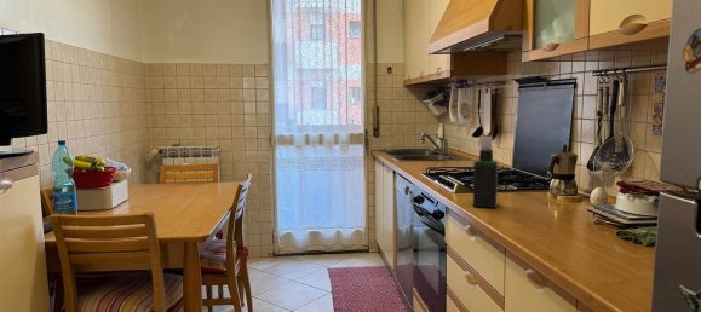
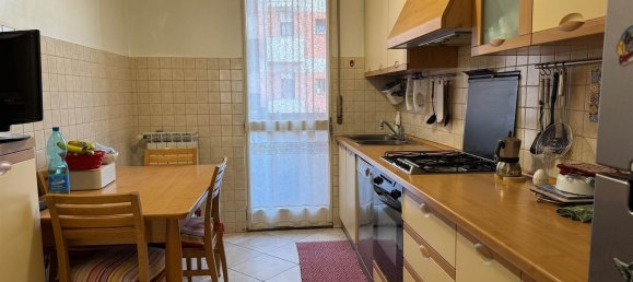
- spray bottle (485, 171)
